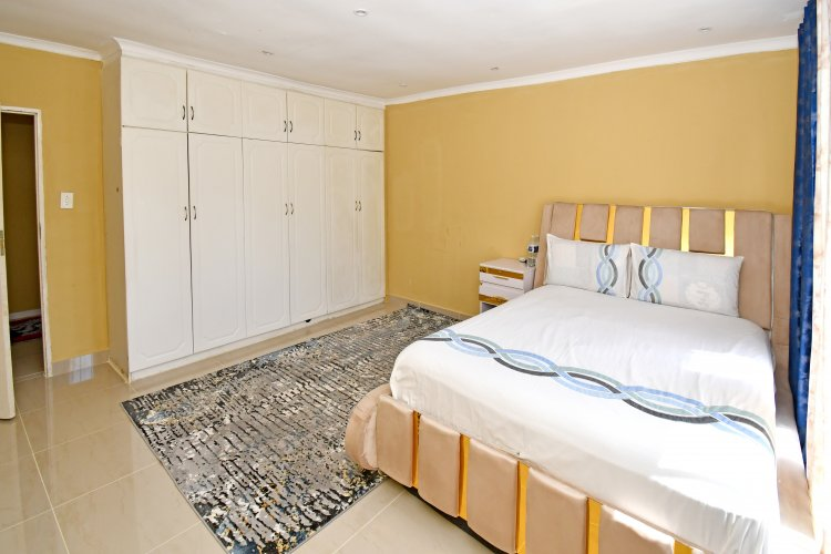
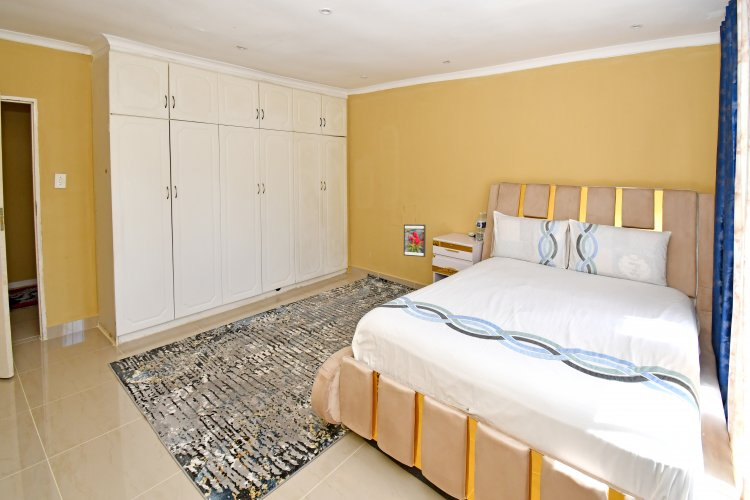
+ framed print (414, 240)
